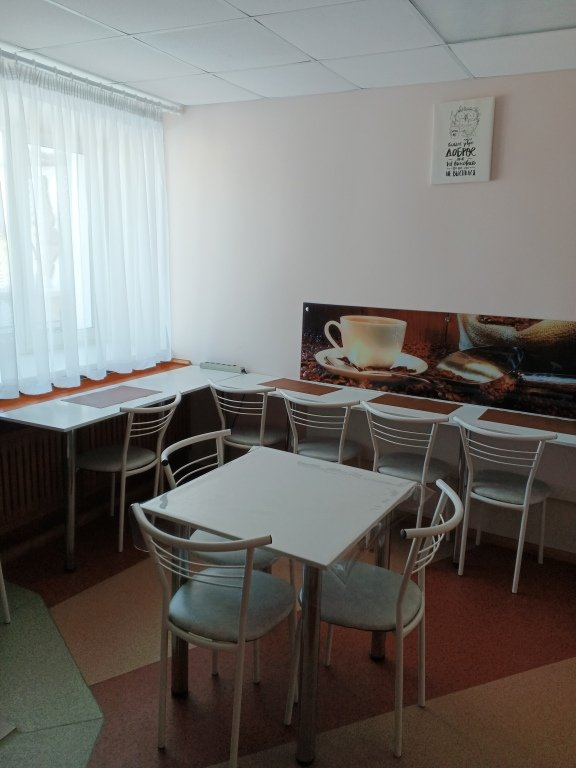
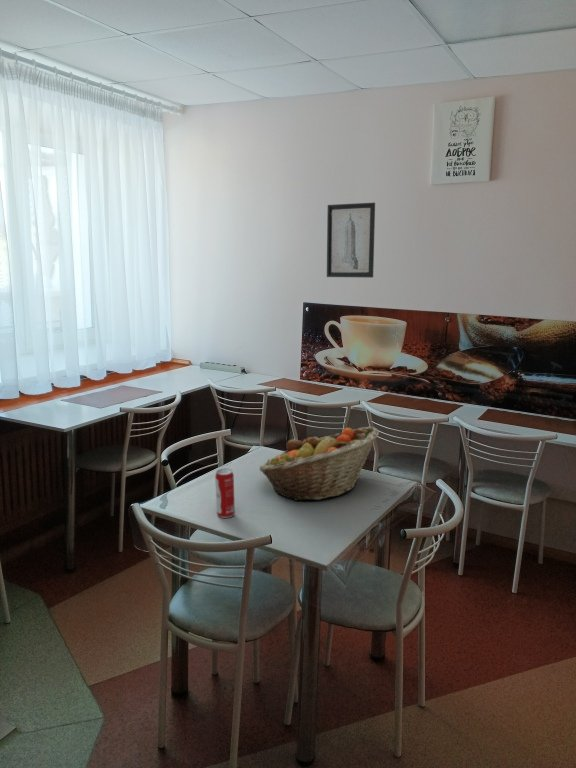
+ beverage can (225, 492)
+ fruit basket (320, 458)
+ wall art (350, 240)
